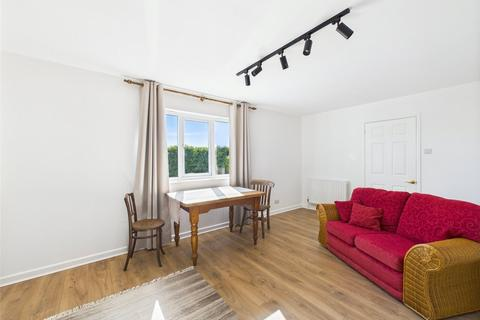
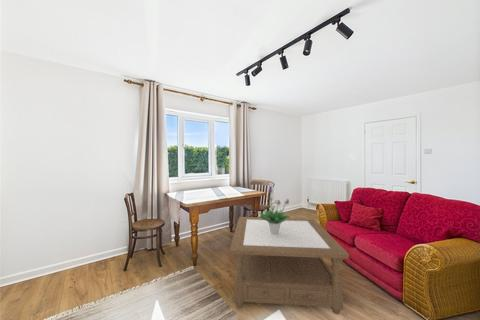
+ potted plant (273, 209)
+ coffee table (280, 255)
